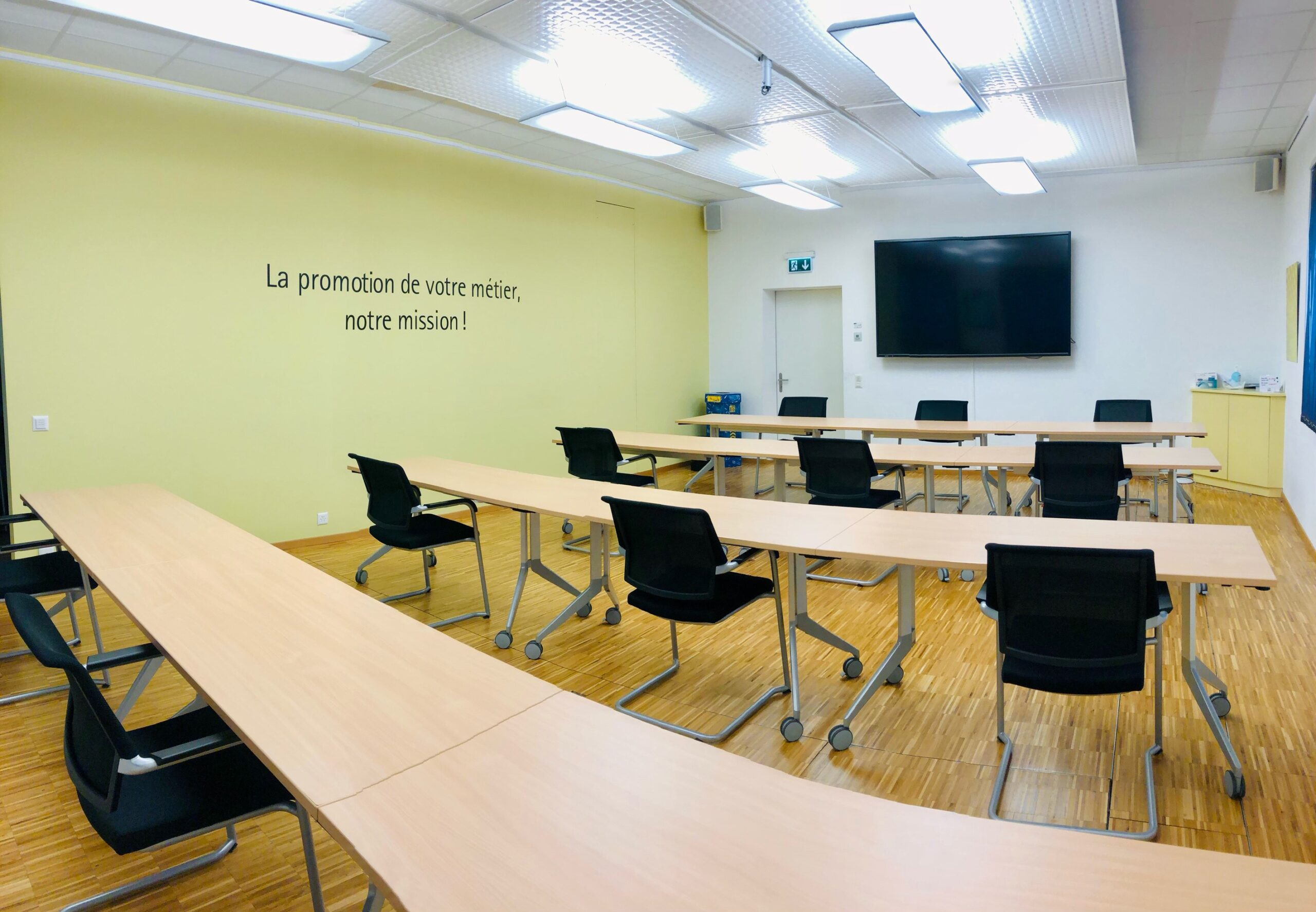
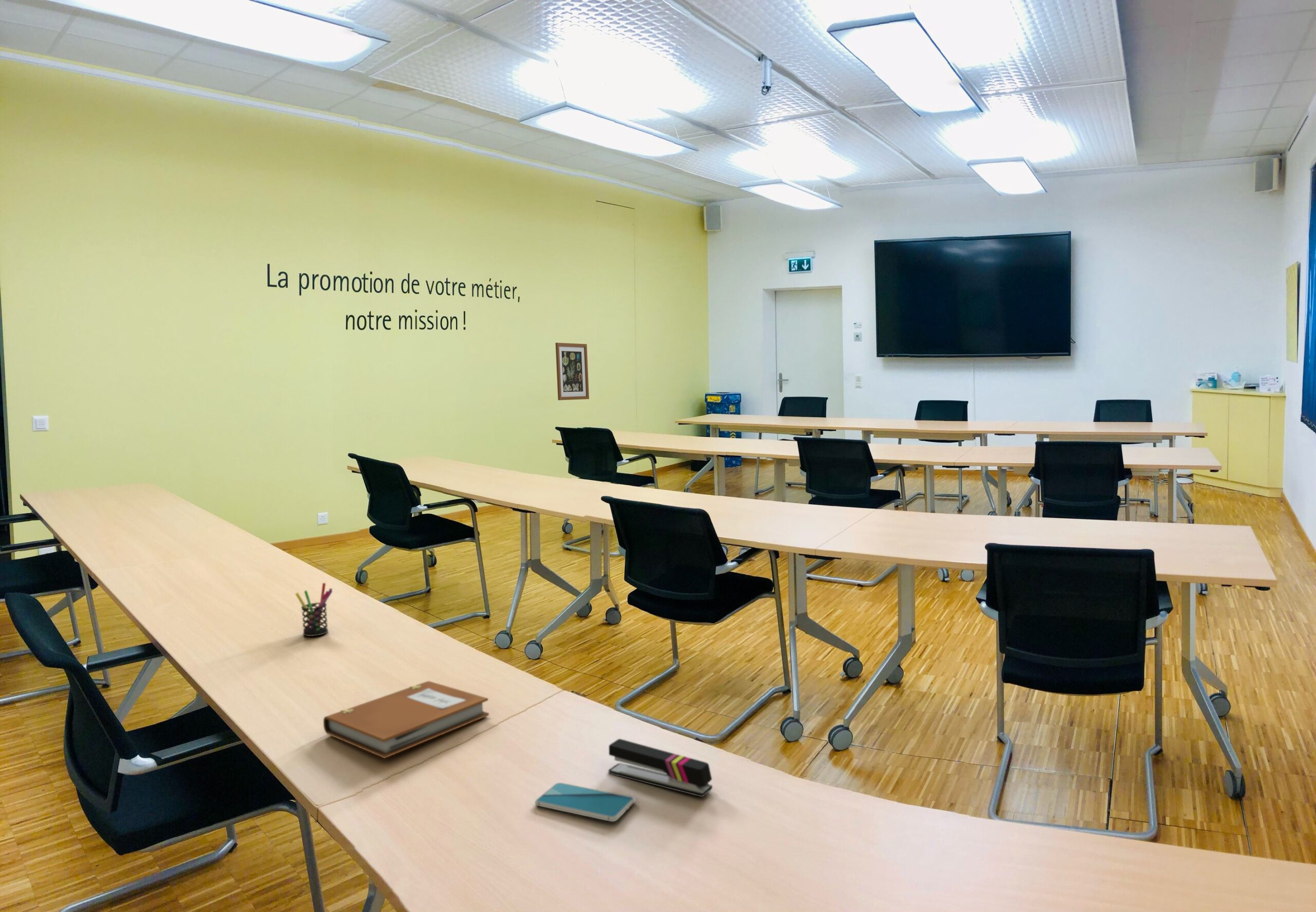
+ notebook (410, 714)
+ smartphone (585, 801)
+ stapler (659, 766)
+ wall art (573, 371)
+ pen holder (314, 608)
